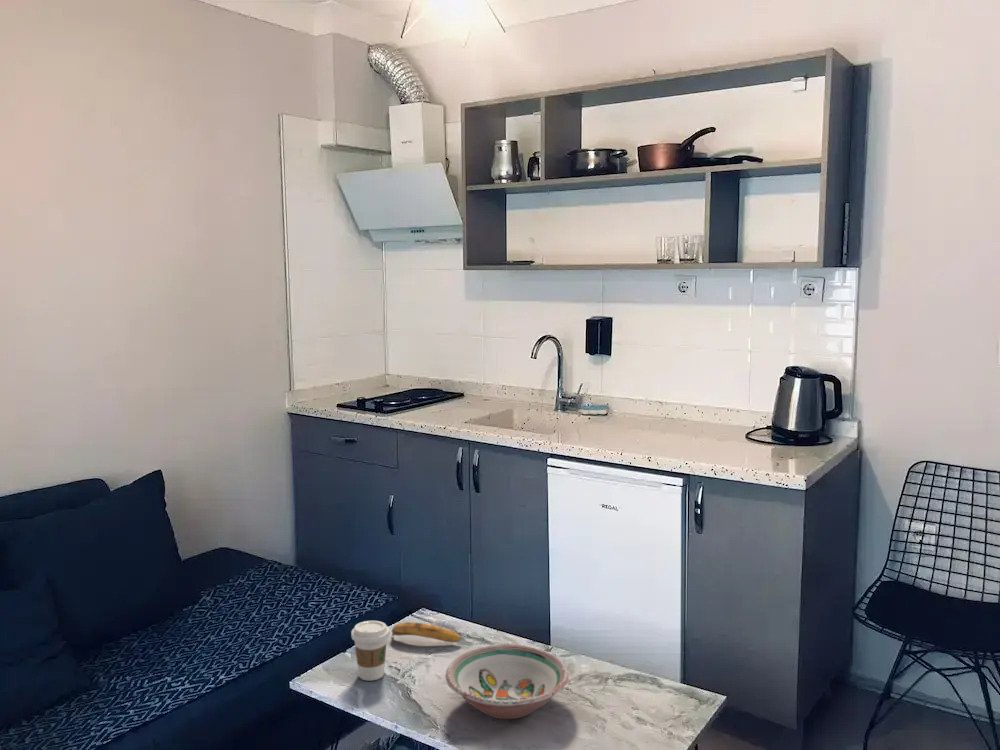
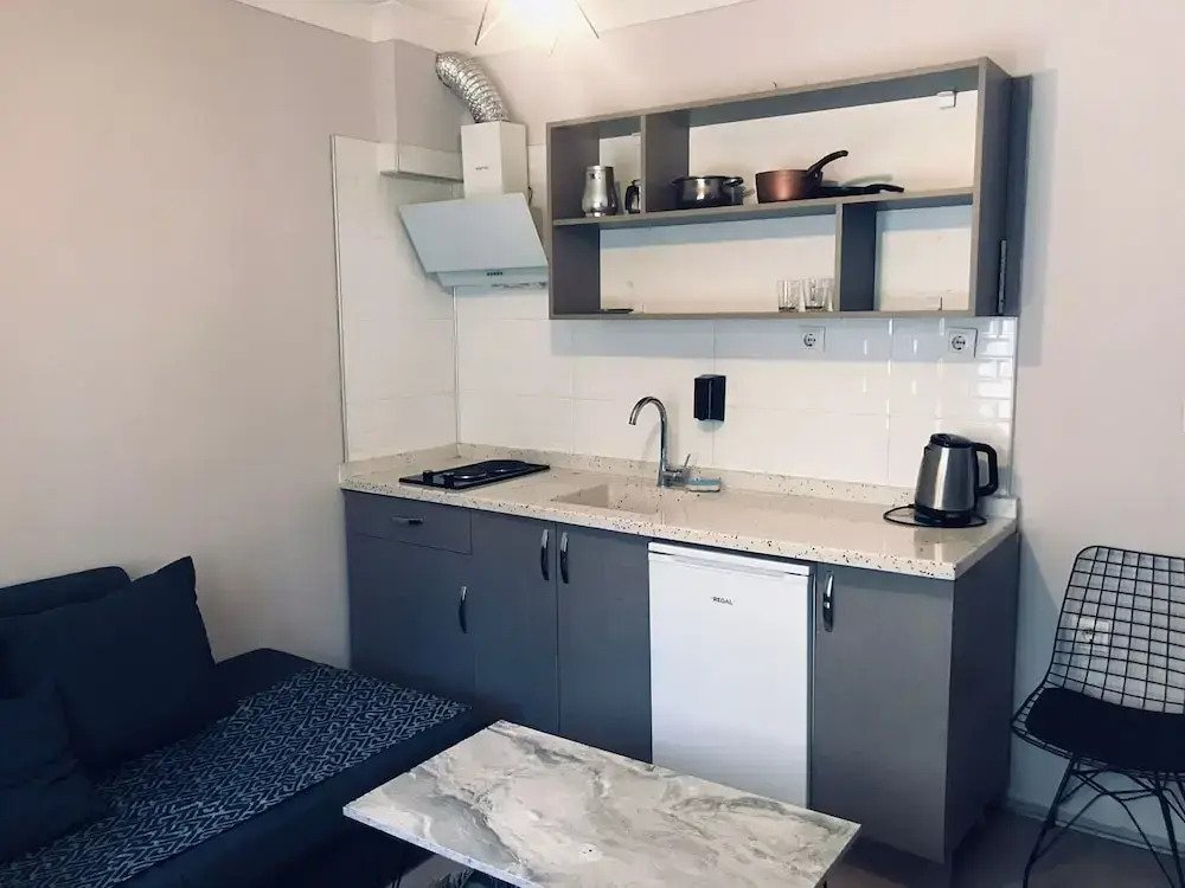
- bowl (507, 688)
- coffee cup (370, 650)
- banana (424, 632)
